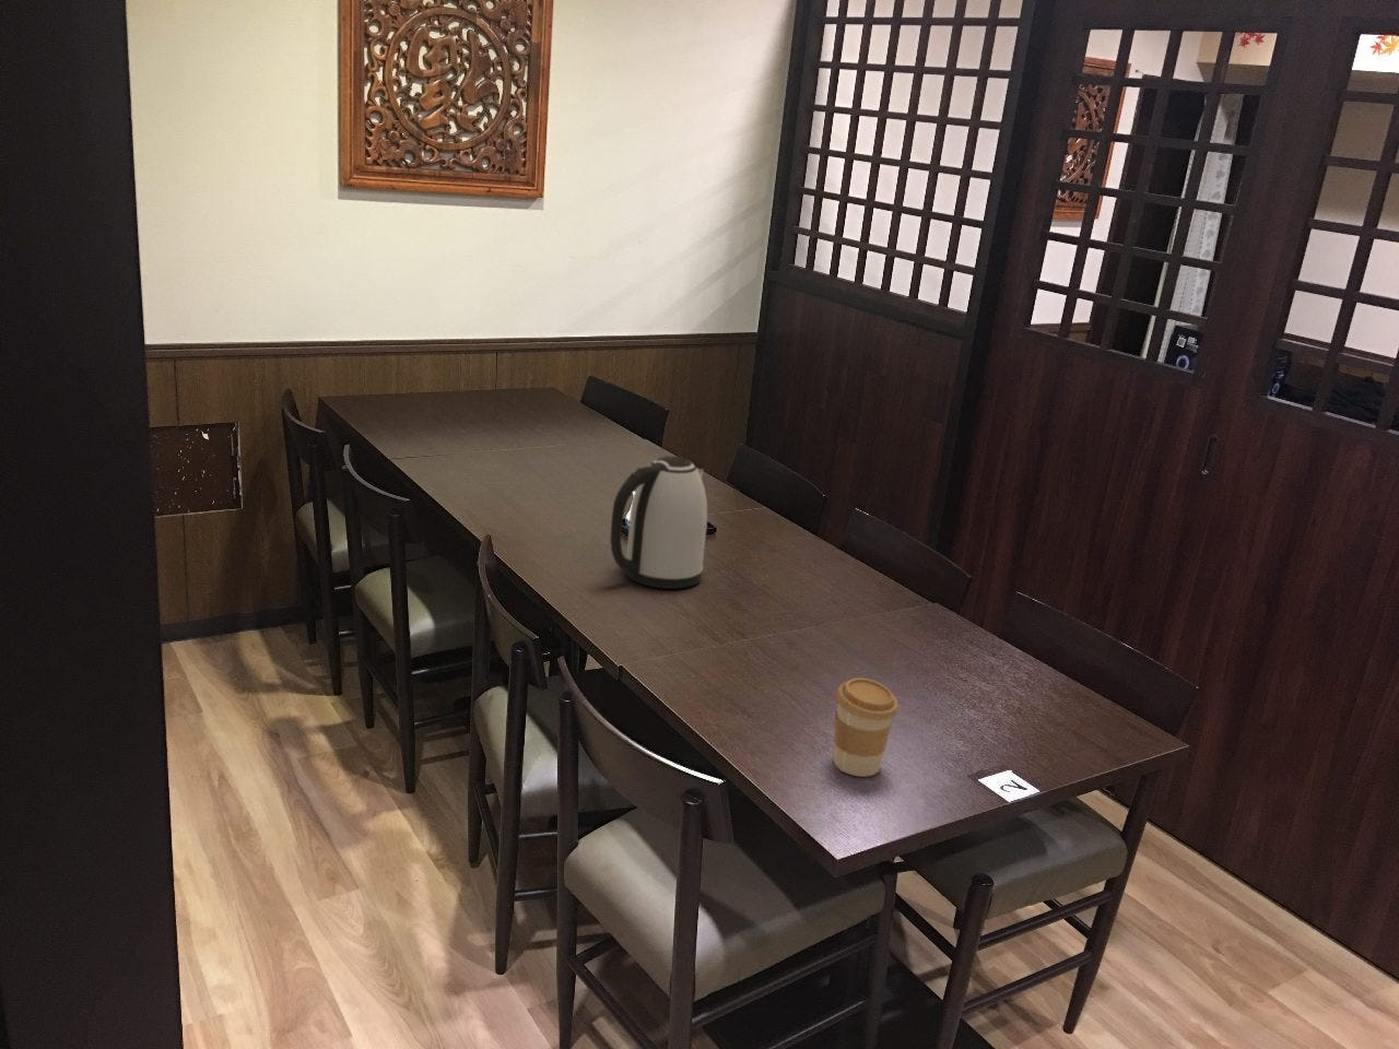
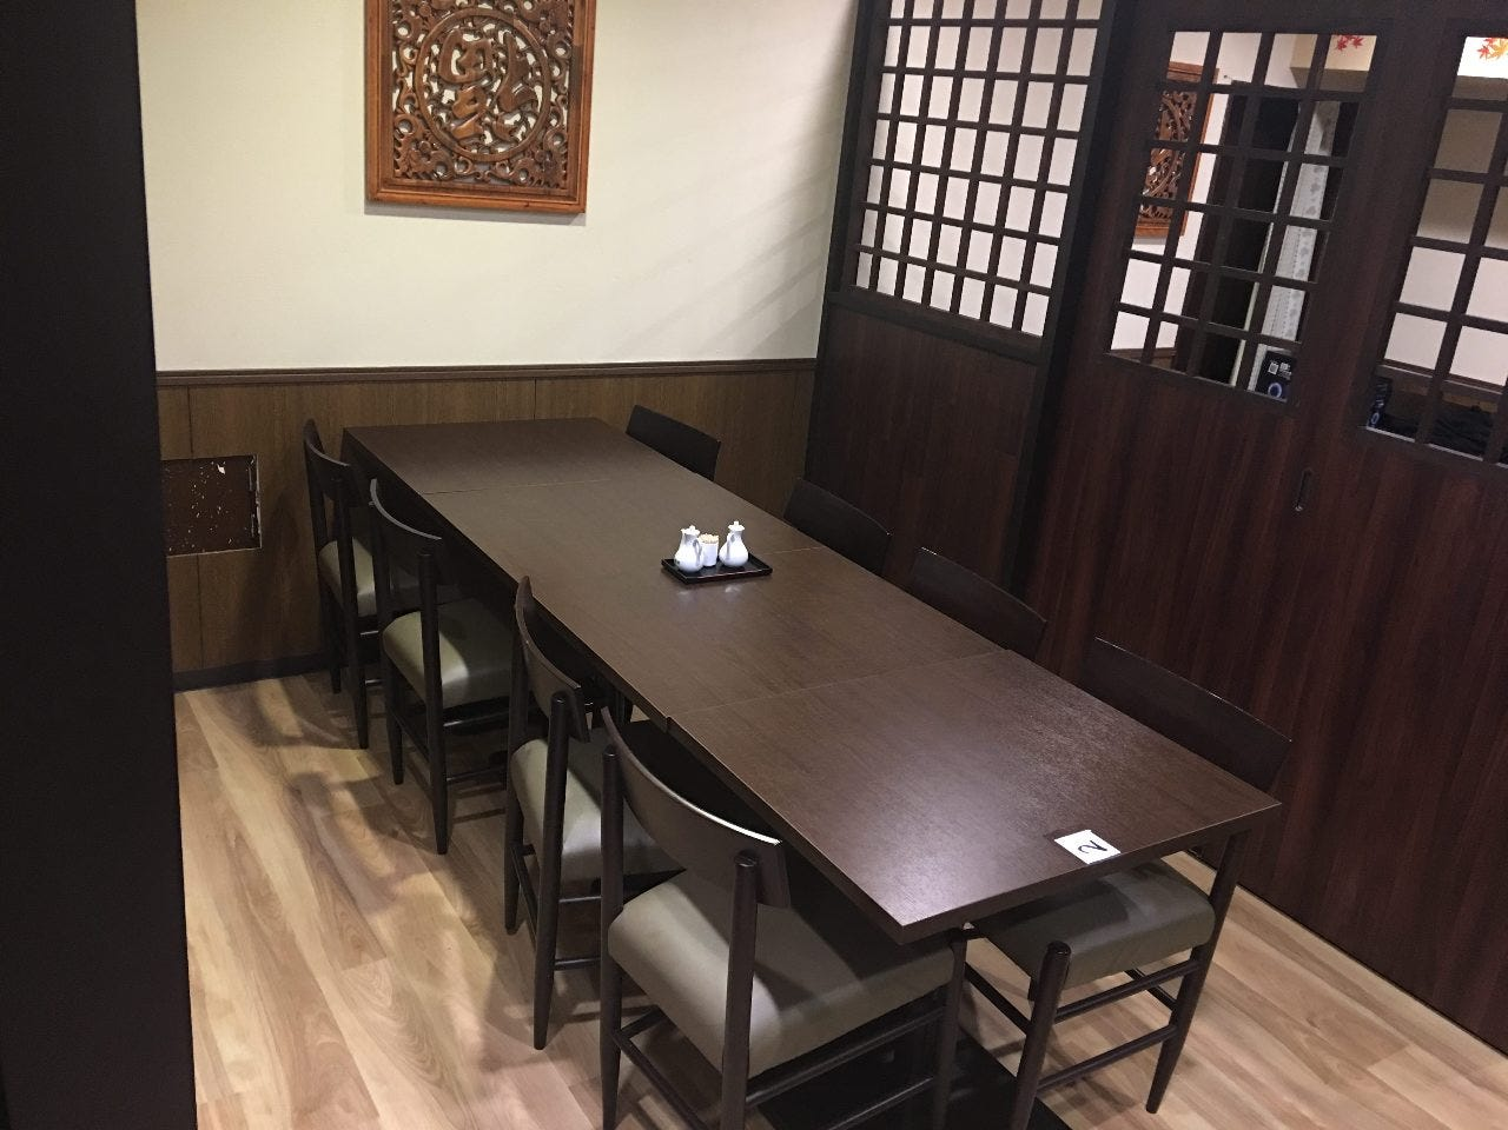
- coffee cup (863, 725)
- kettle (657, 519)
